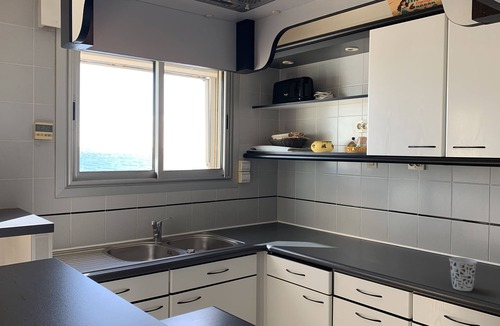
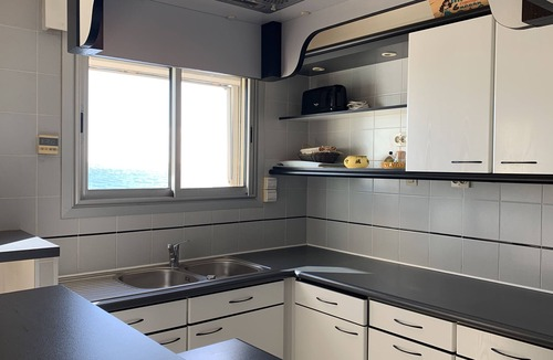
- cup (462, 274)
